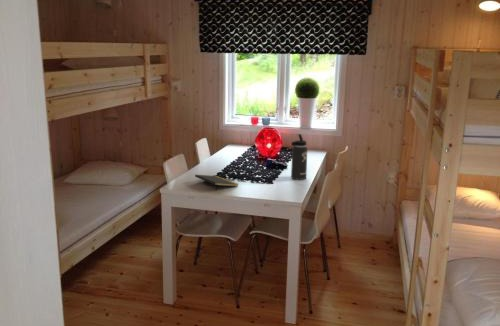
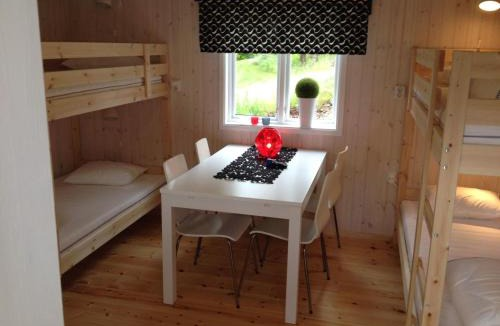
- thermos bottle (298, 156)
- notepad (216, 180)
